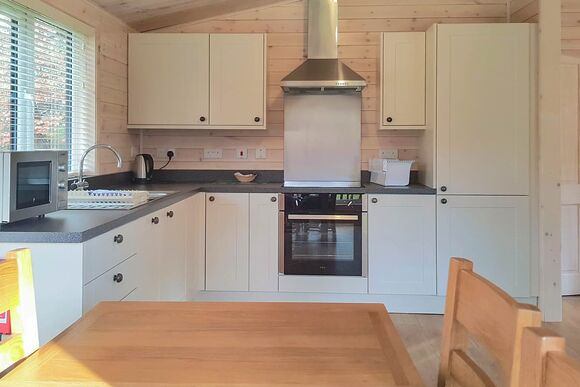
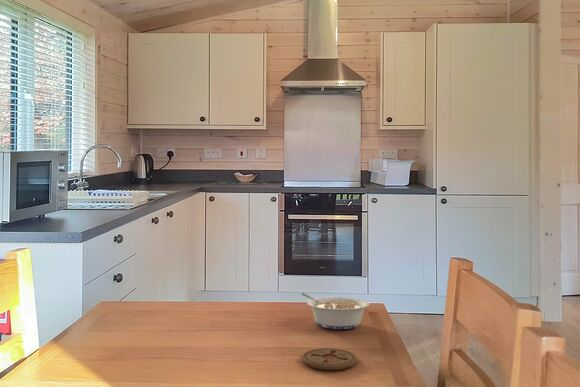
+ legume (335, 311)
+ coaster (329, 358)
